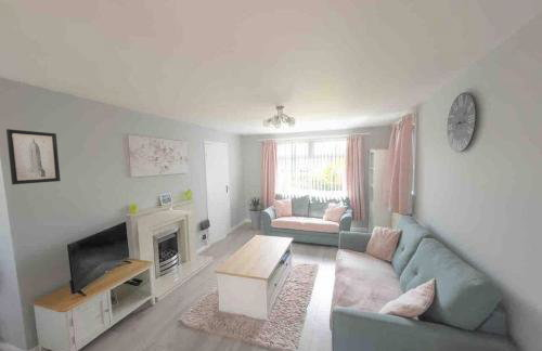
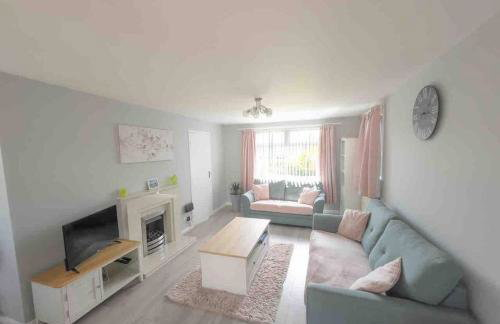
- wall art (35, 157)
